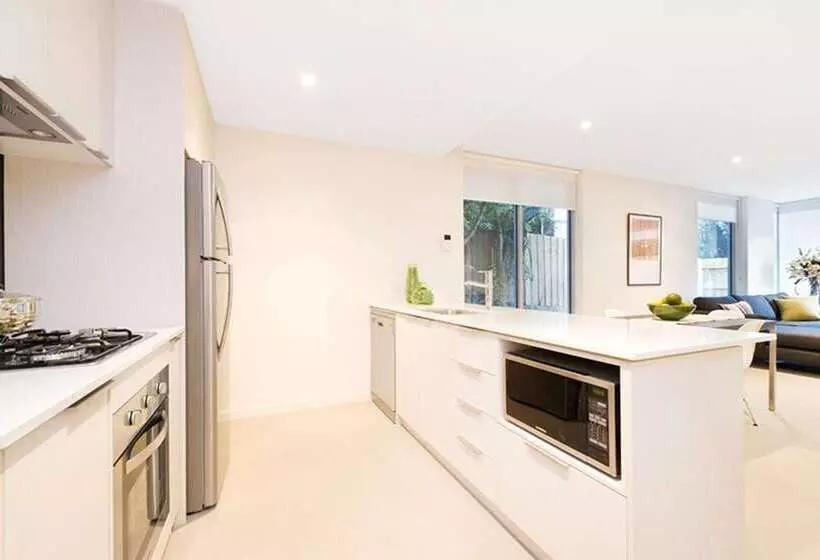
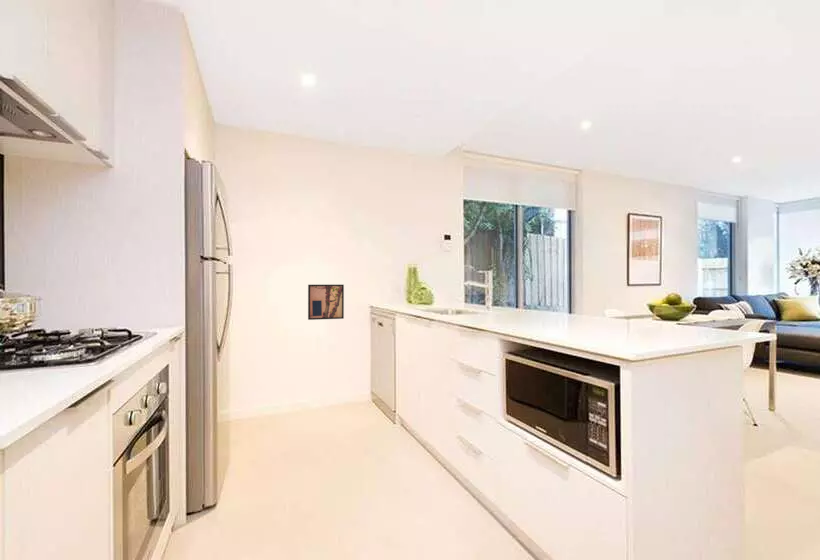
+ wall art (326, 301)
